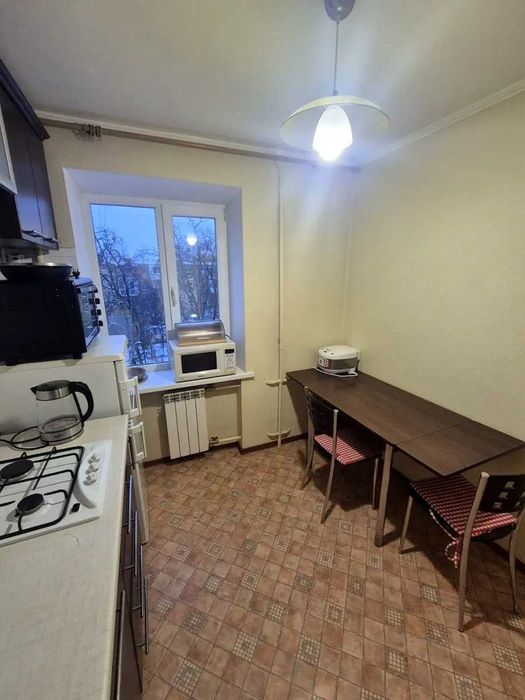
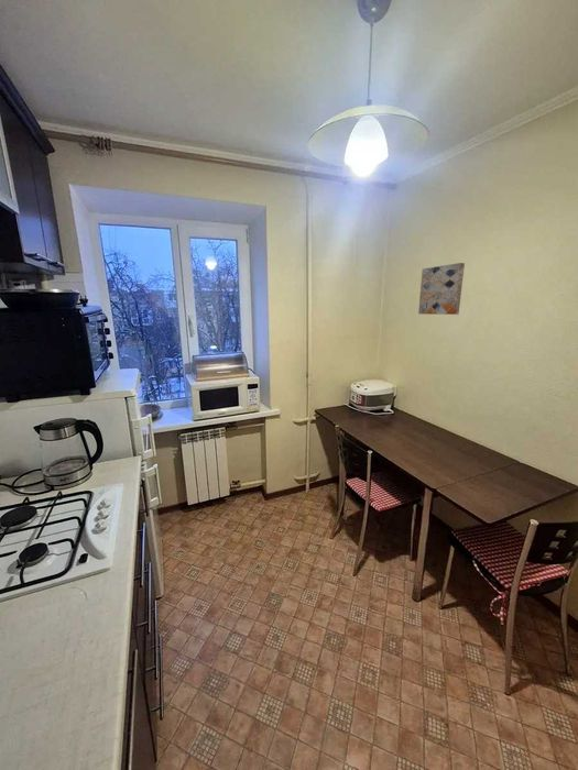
+ wall art (439, 290)
